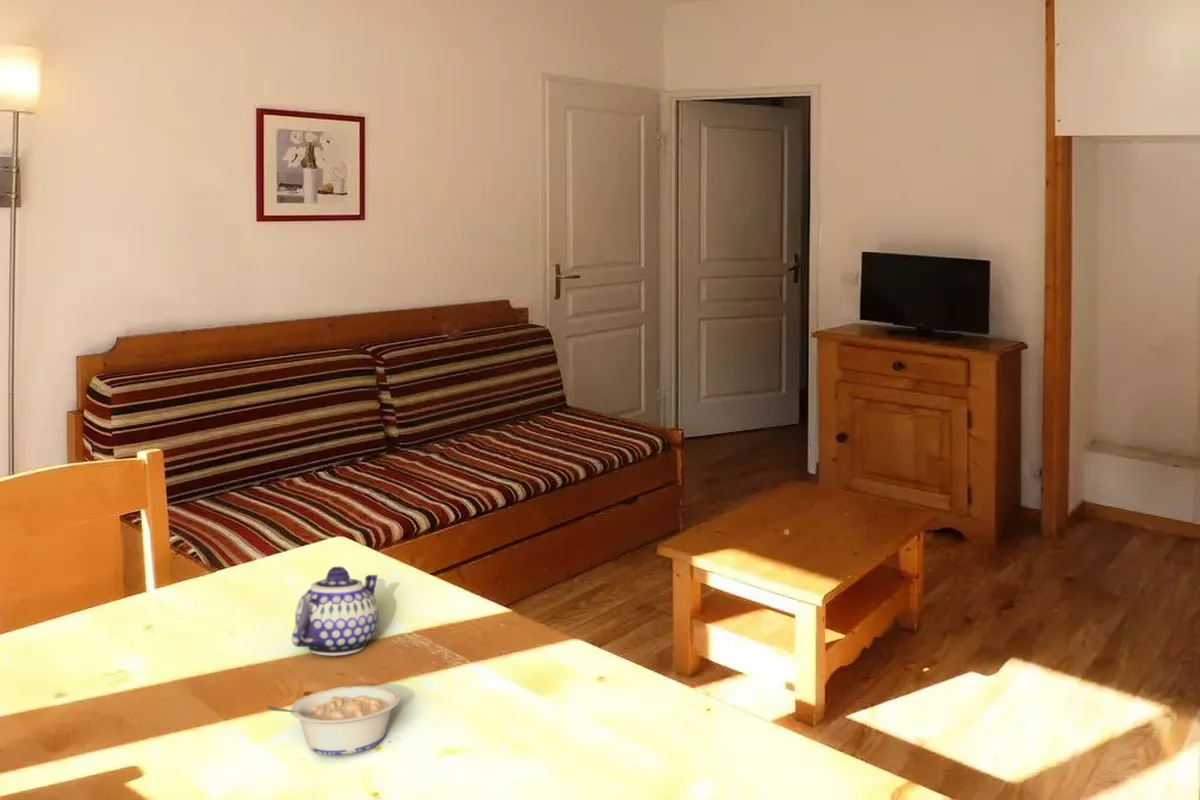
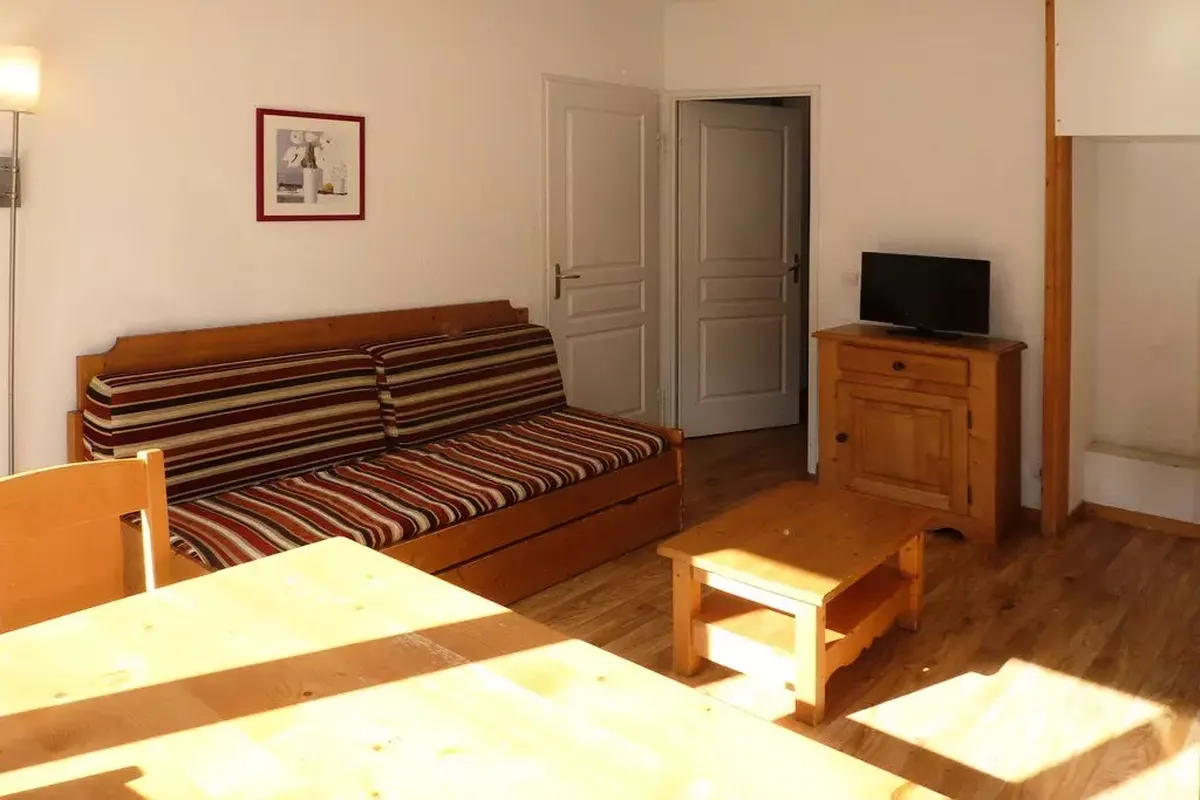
- teapot (338, 607)
- legume (343, 719)
